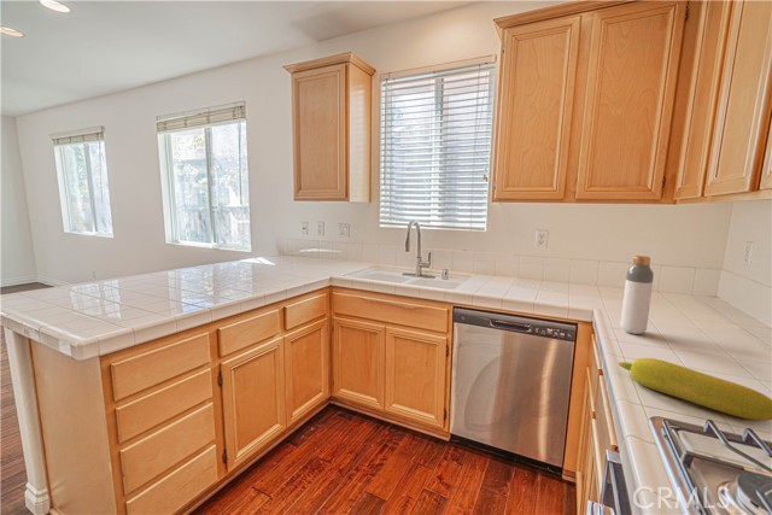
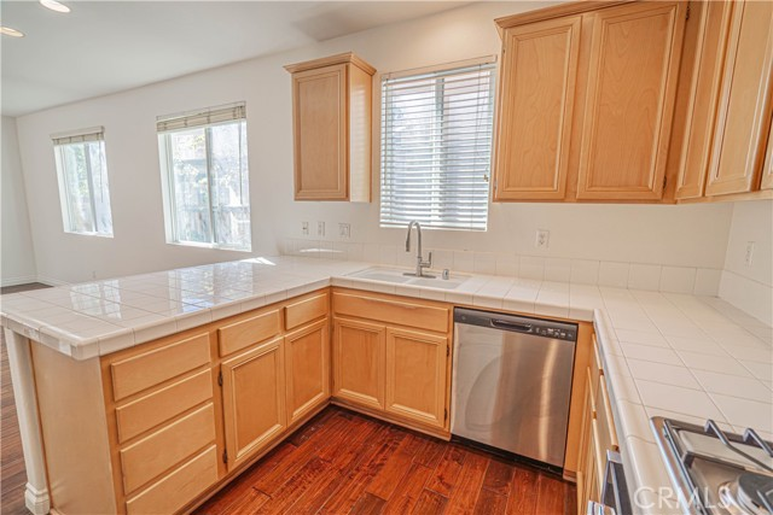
- fruit (690, 380)
- bottle (637, 294)
